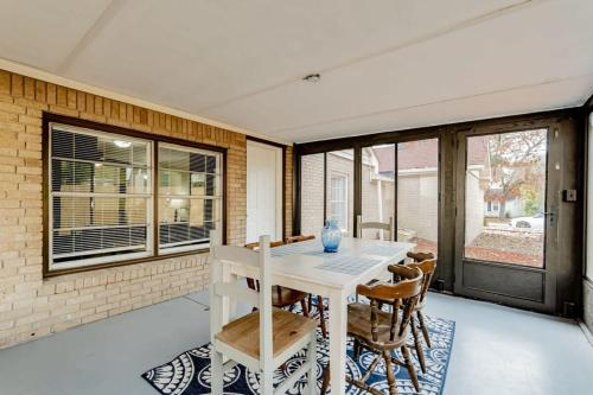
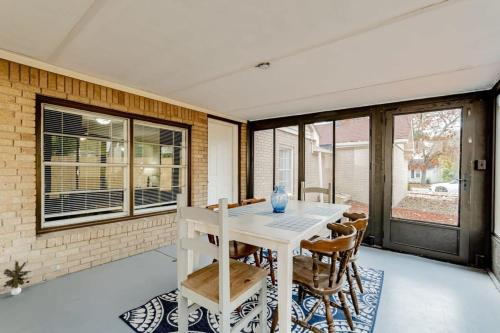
+ potted plant (17, 277)
